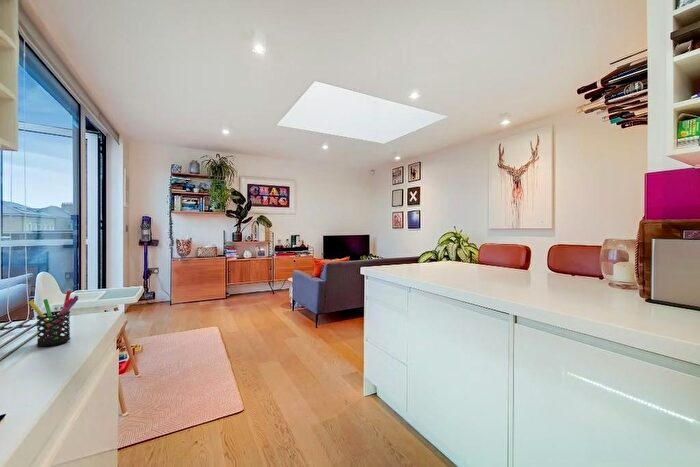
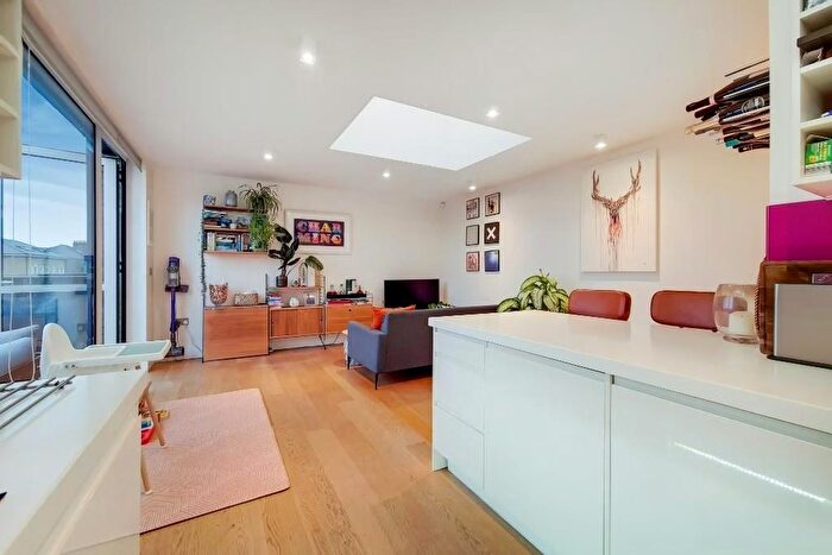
- pen holder (54, 316)
